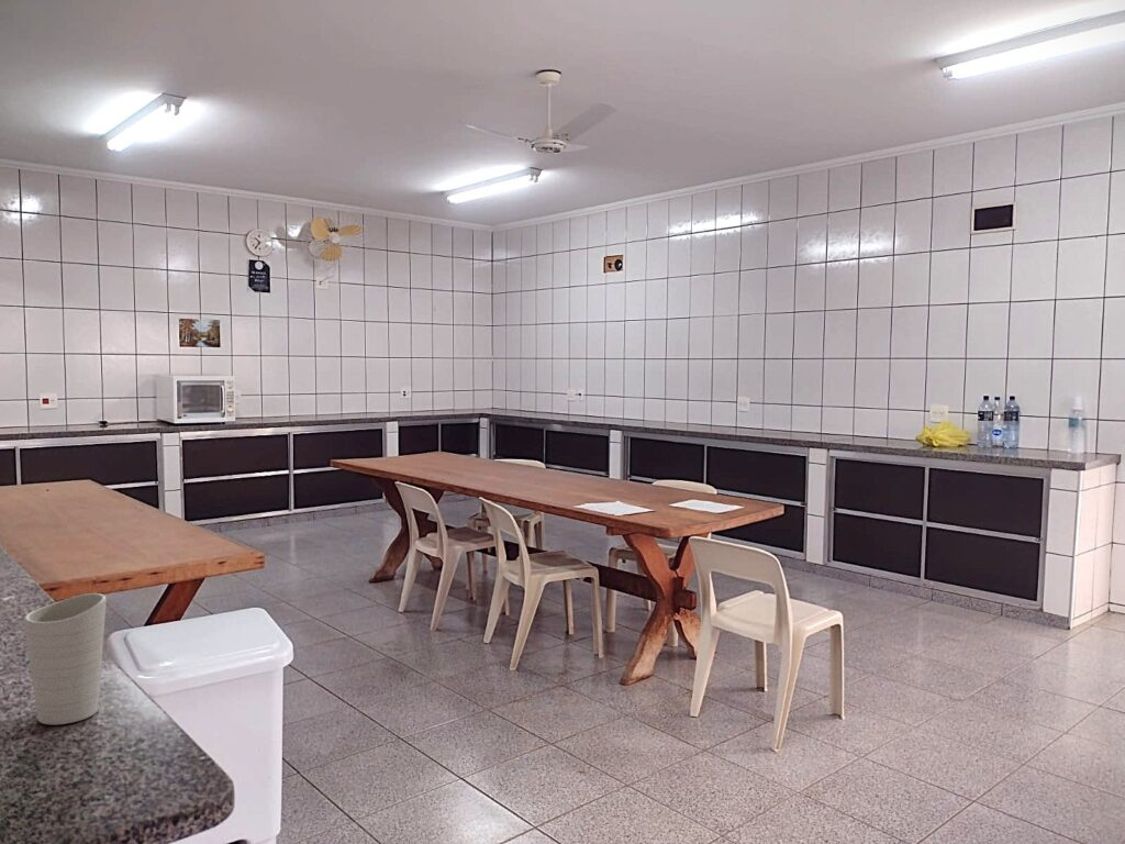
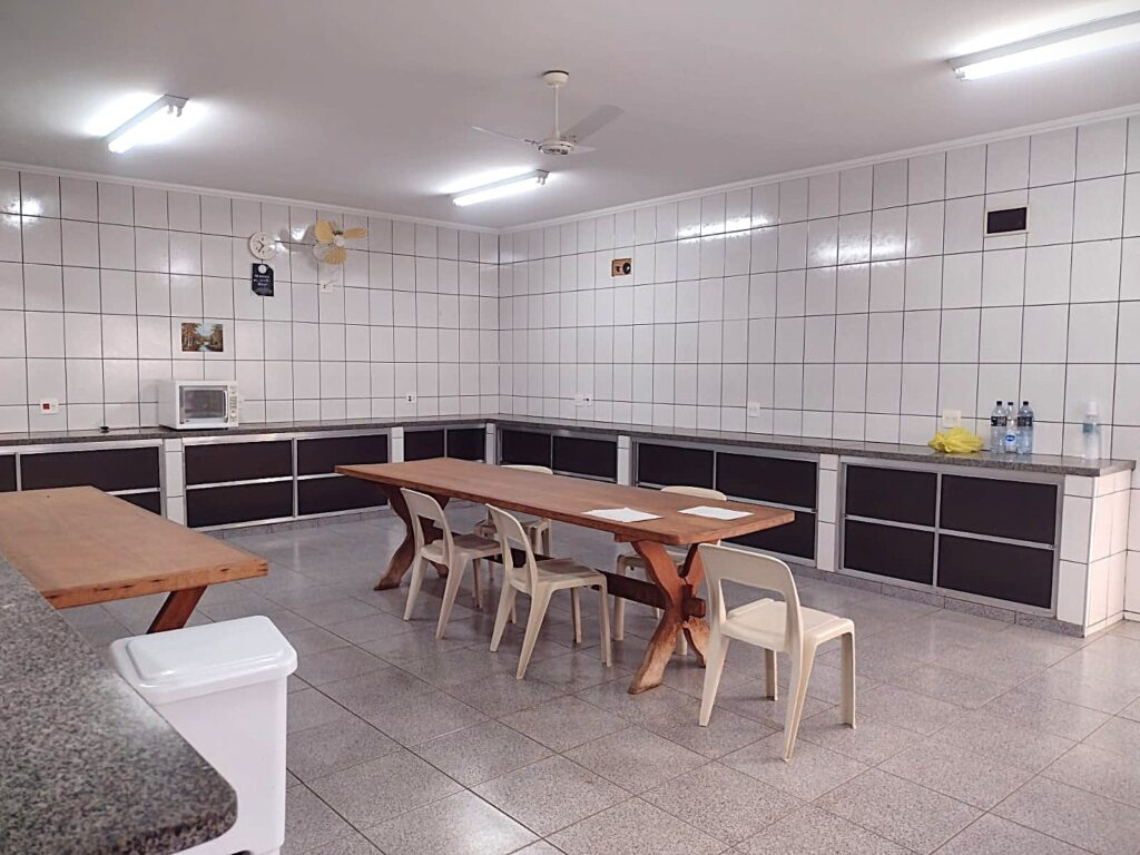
- cup (67, 657)
